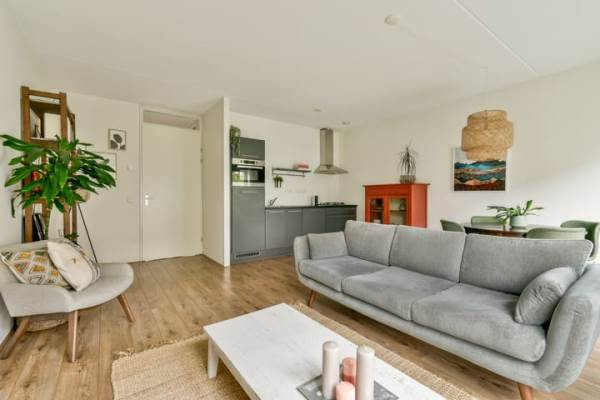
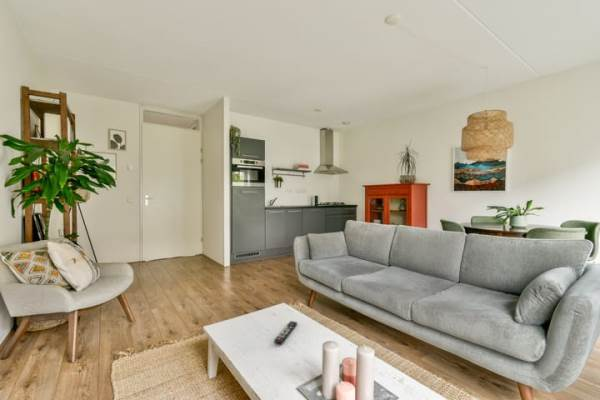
+ remote control (286, 331)
